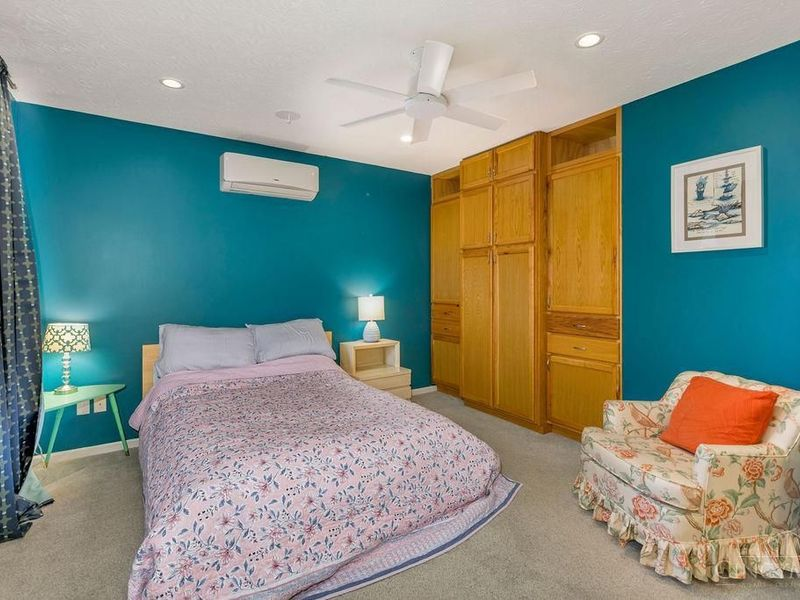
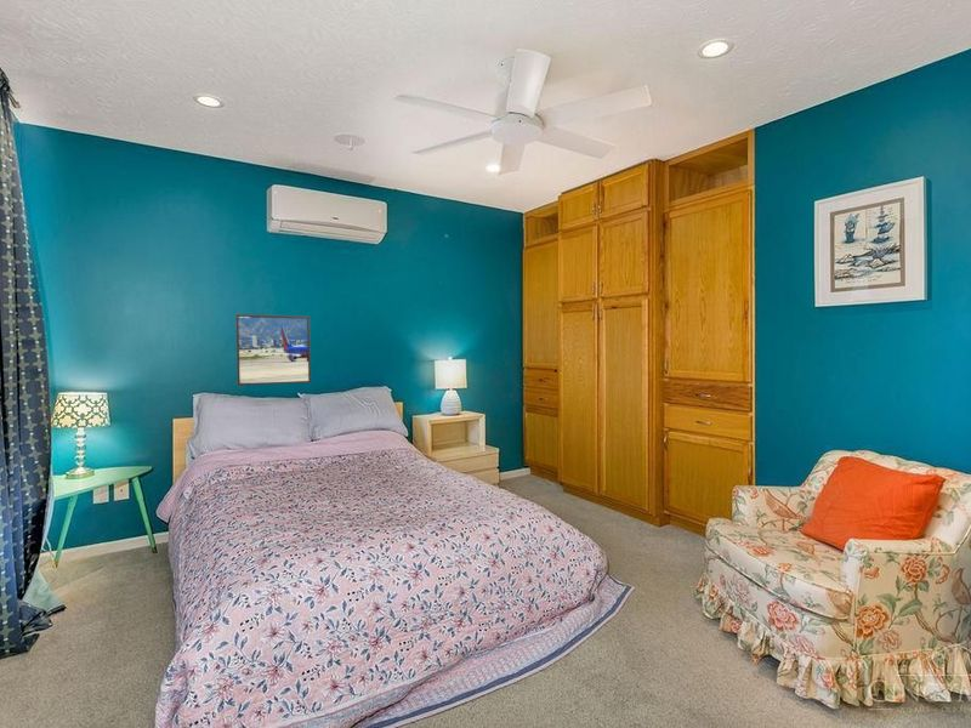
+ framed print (274, 349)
